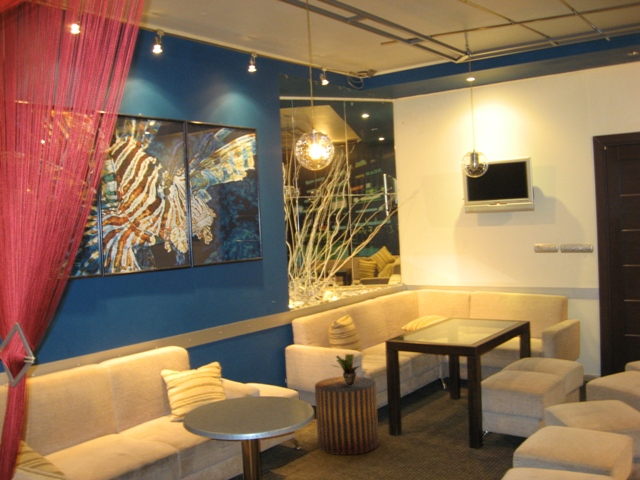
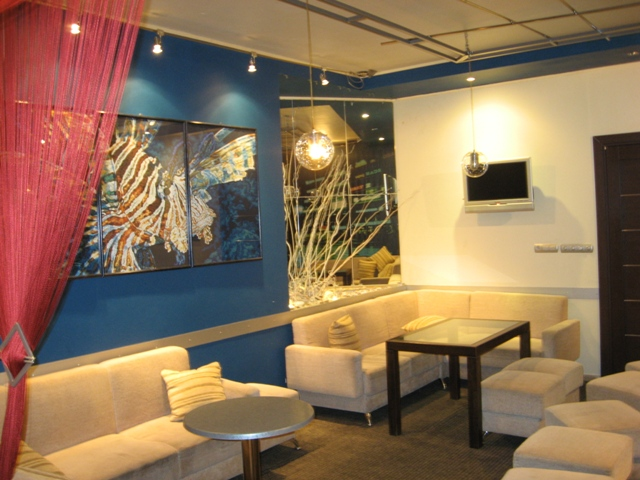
- stool (346, 414)
- potted plant (349, 368)
